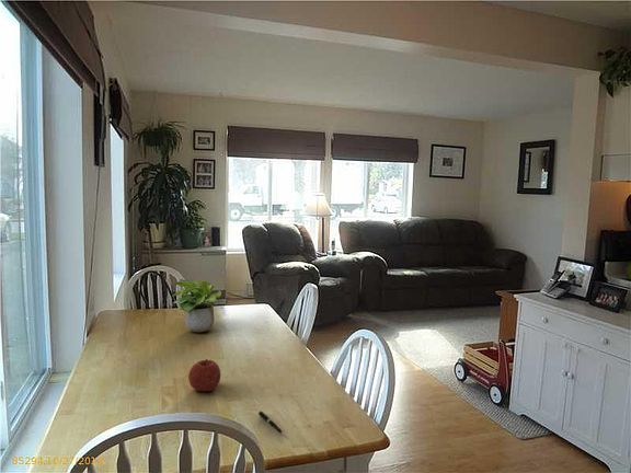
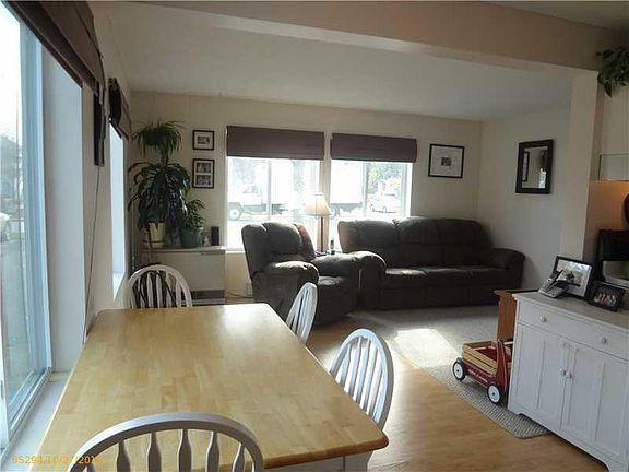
- potted plant (195, 303)
- pen (272, 423)
- fruit (205, 372)
